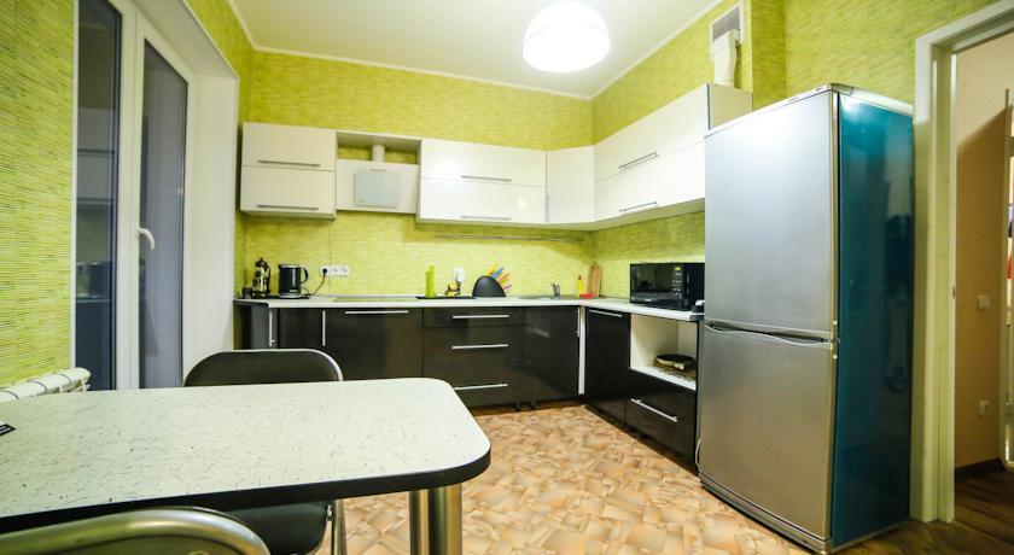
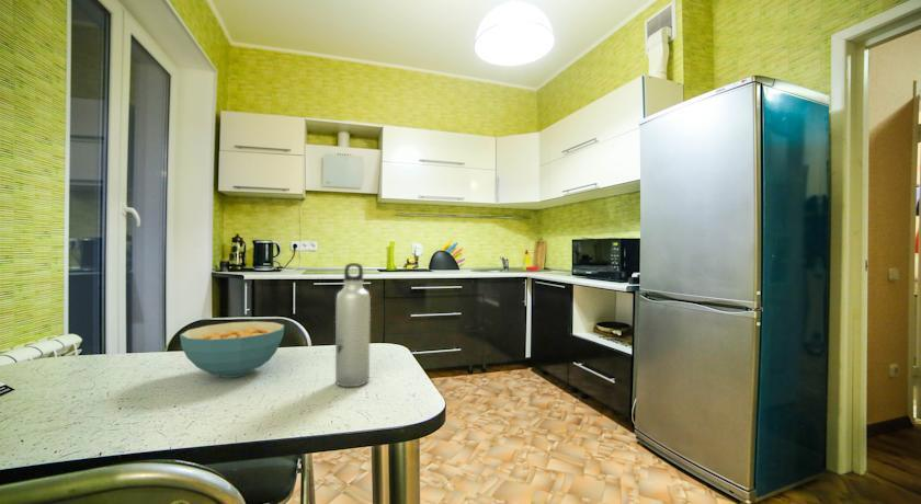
+ water bottle (353, 322)
+ cereal bowl (235, 351)
